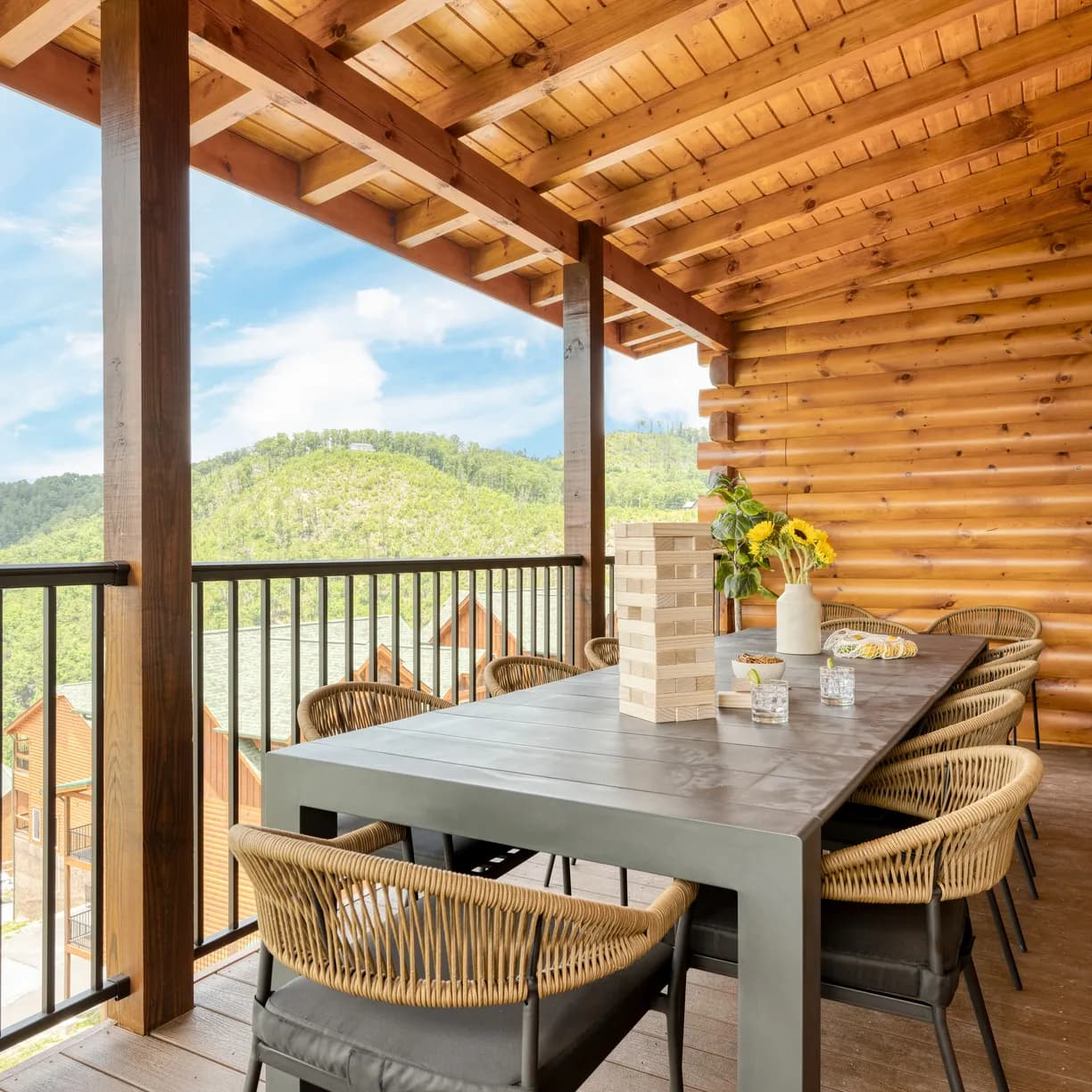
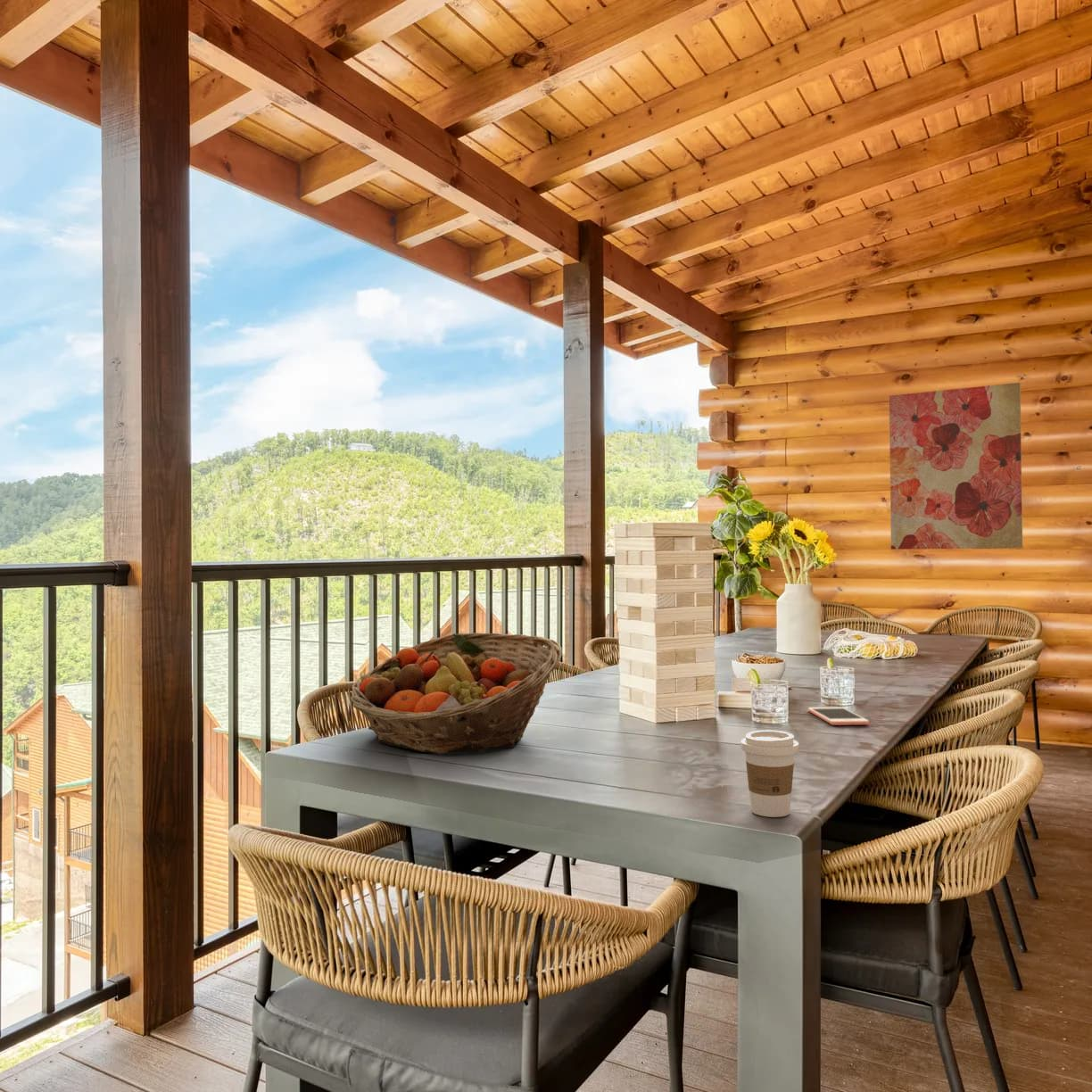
+ coffee cup (769, 773)
+ cell phone (837, 716)
+ wall art (953, 468)
+ fruit basket (455, 688)
